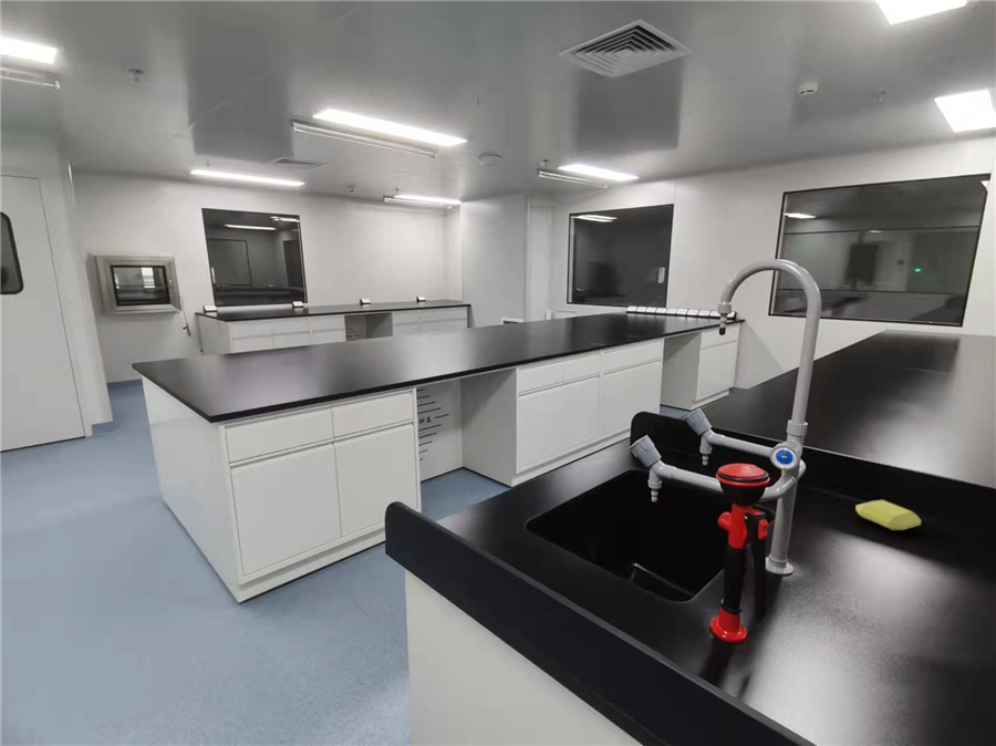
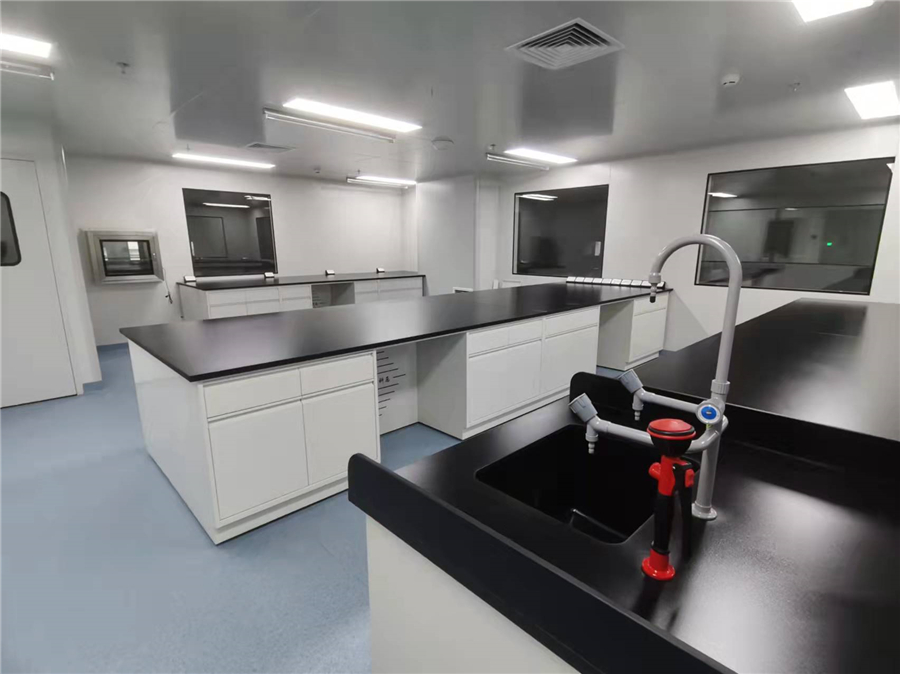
- soap bar (886, 514)
